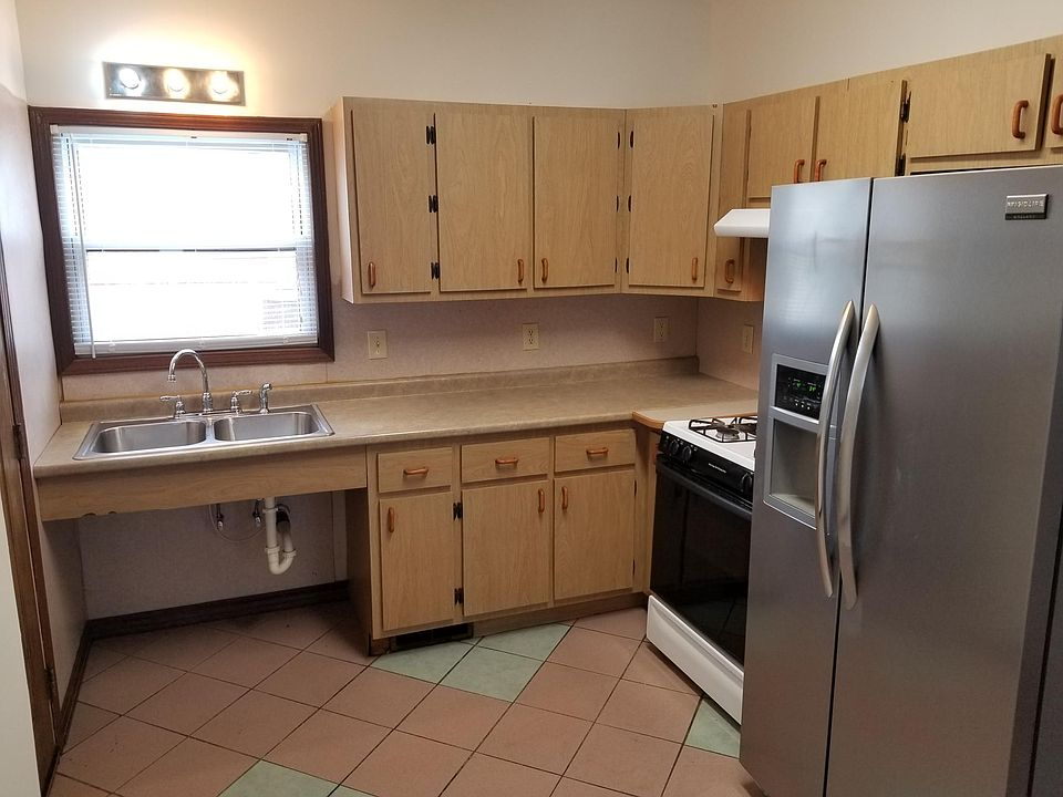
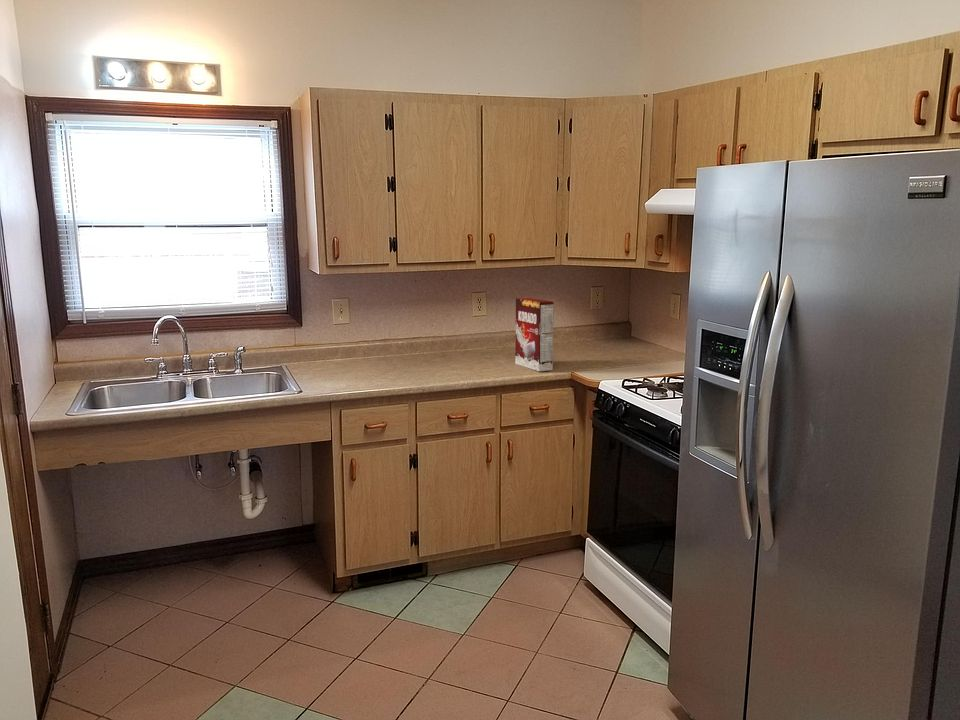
+ cereal box (533, 333)
